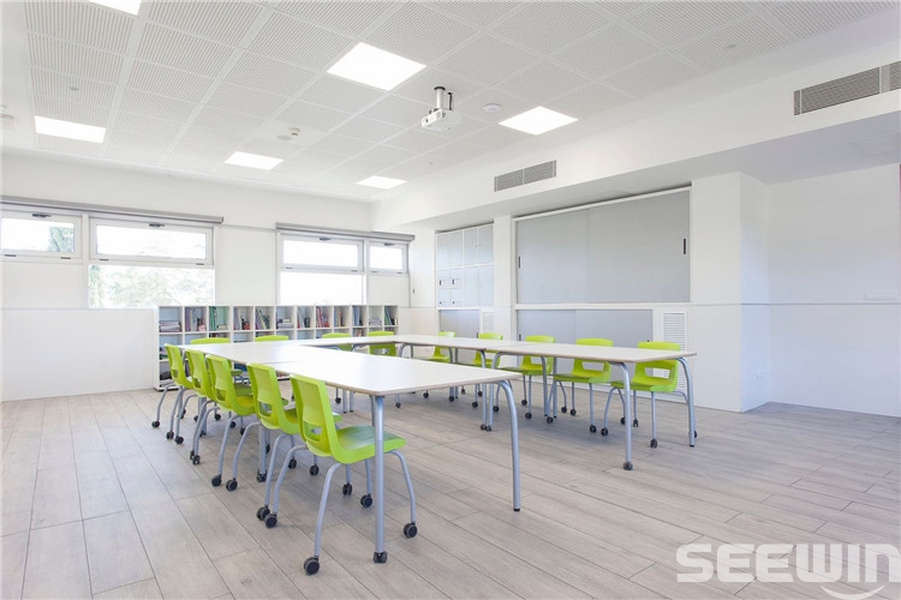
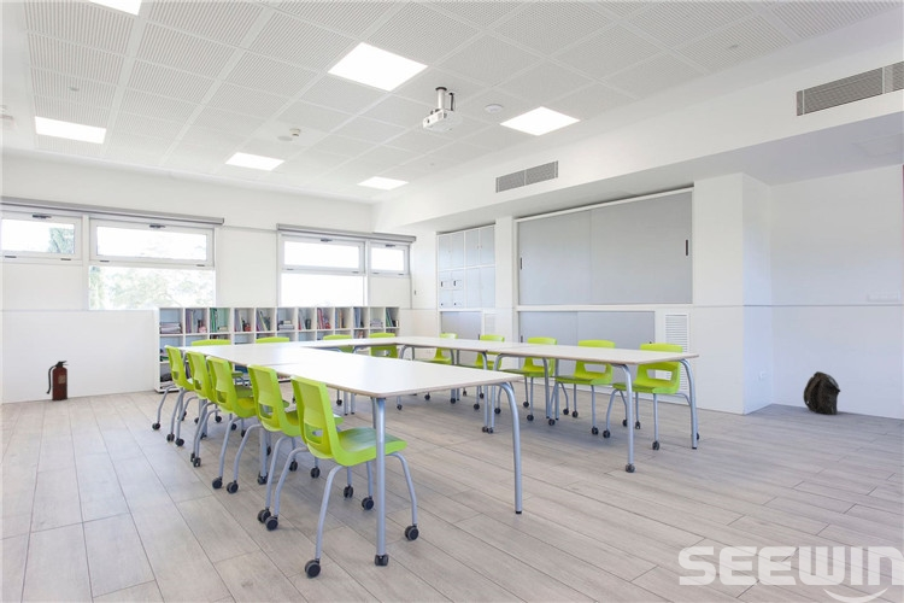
+ backpack (821, 391)
+ fire extinguisher (57, 380)
